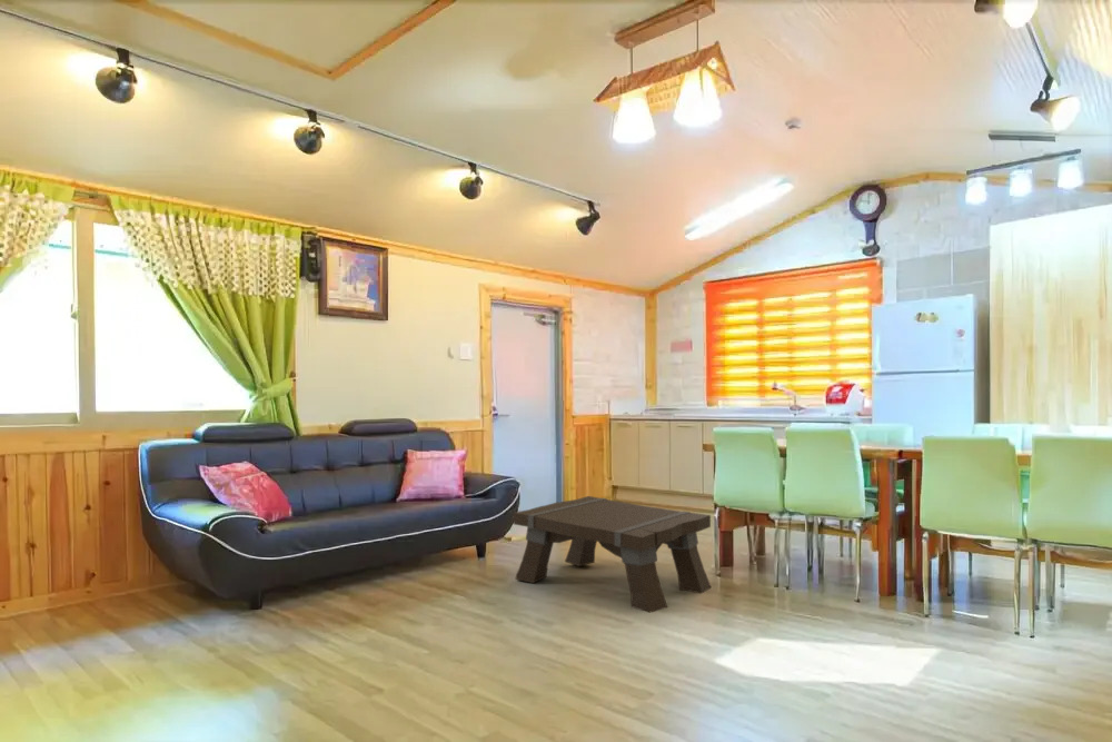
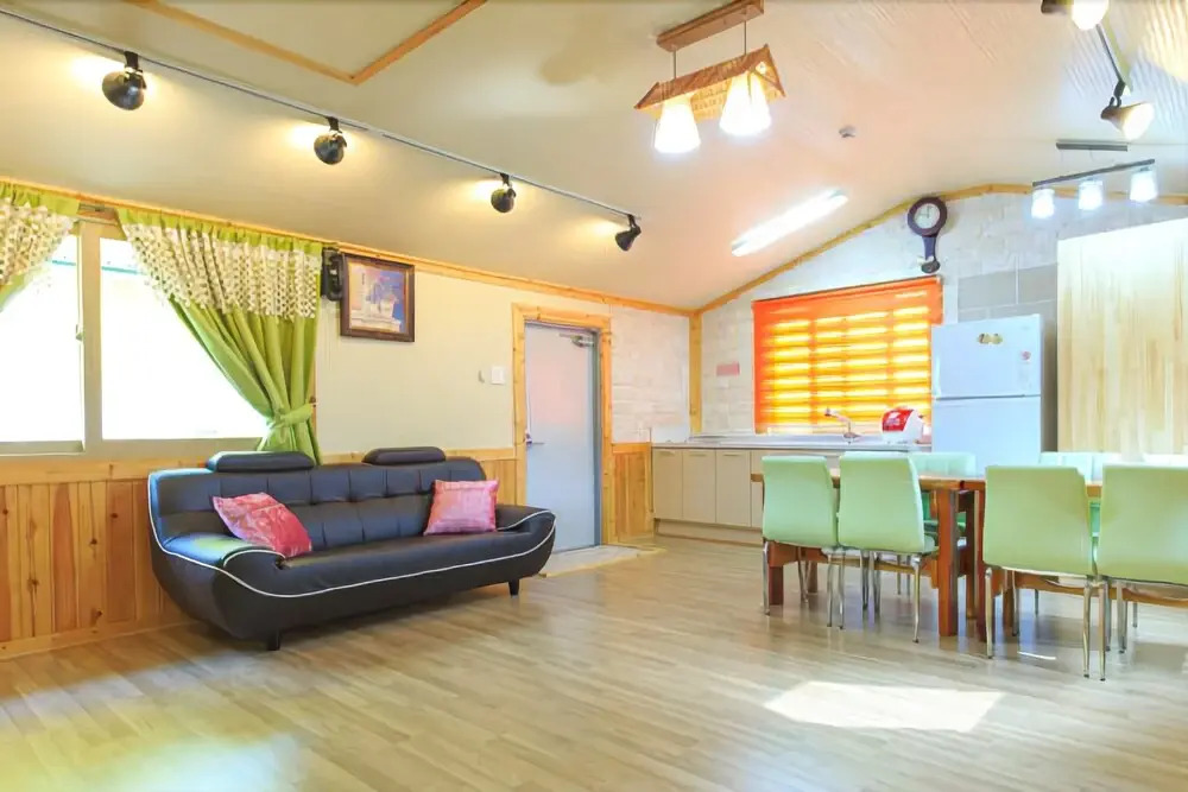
- coffee table (610, 548)
